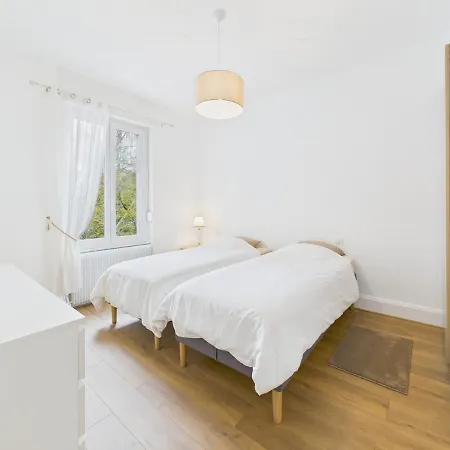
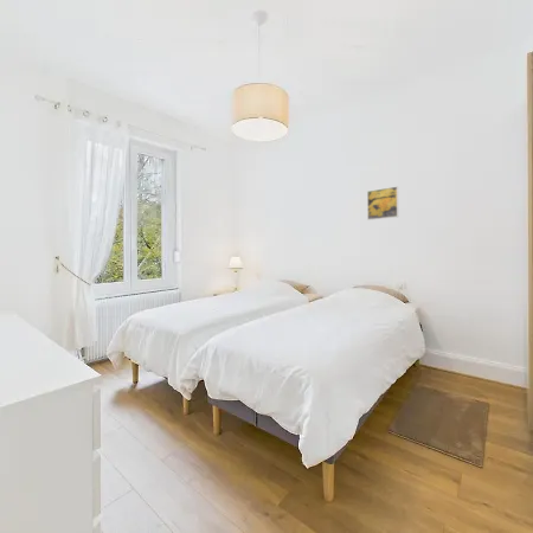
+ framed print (381, 204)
